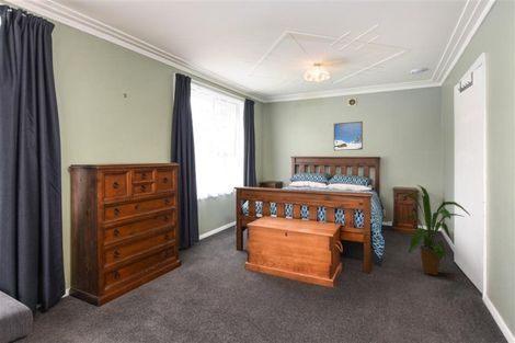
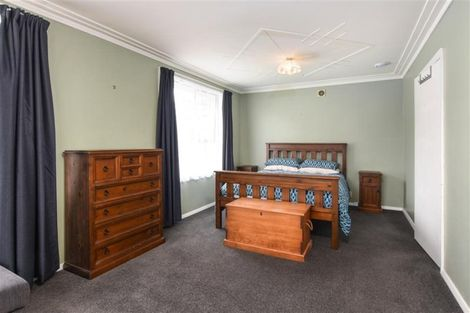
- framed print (347, 136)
- house plant (430, 230)
